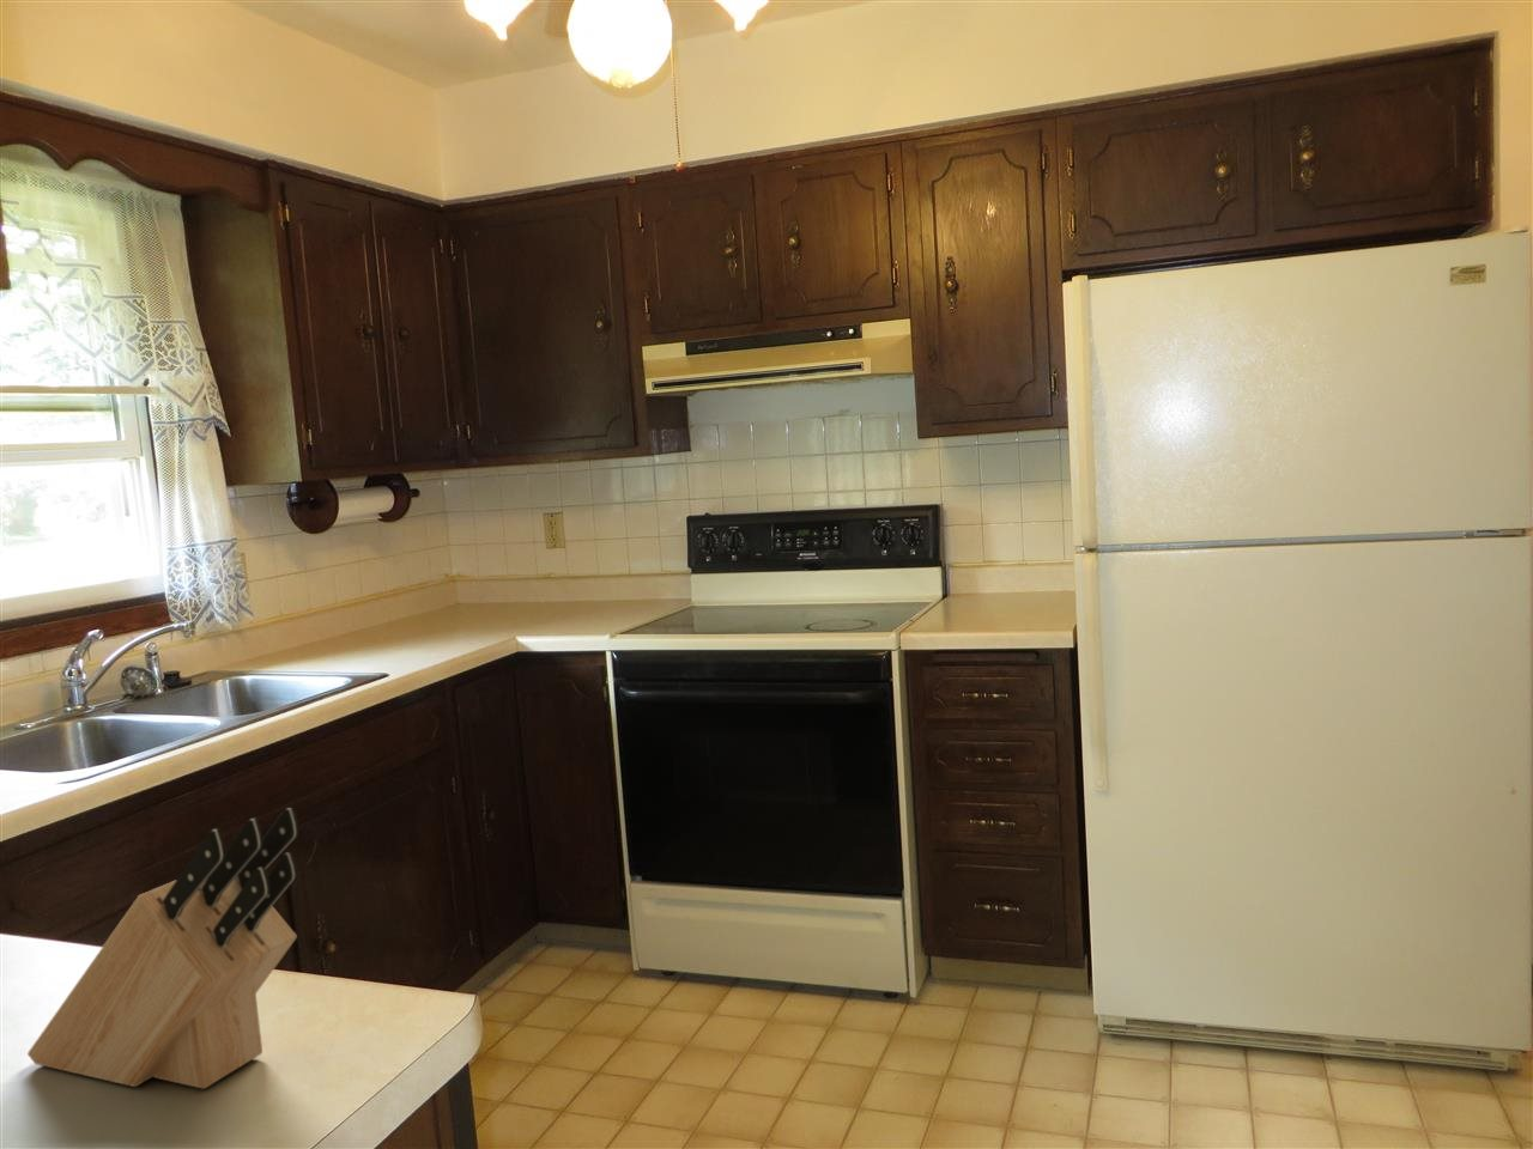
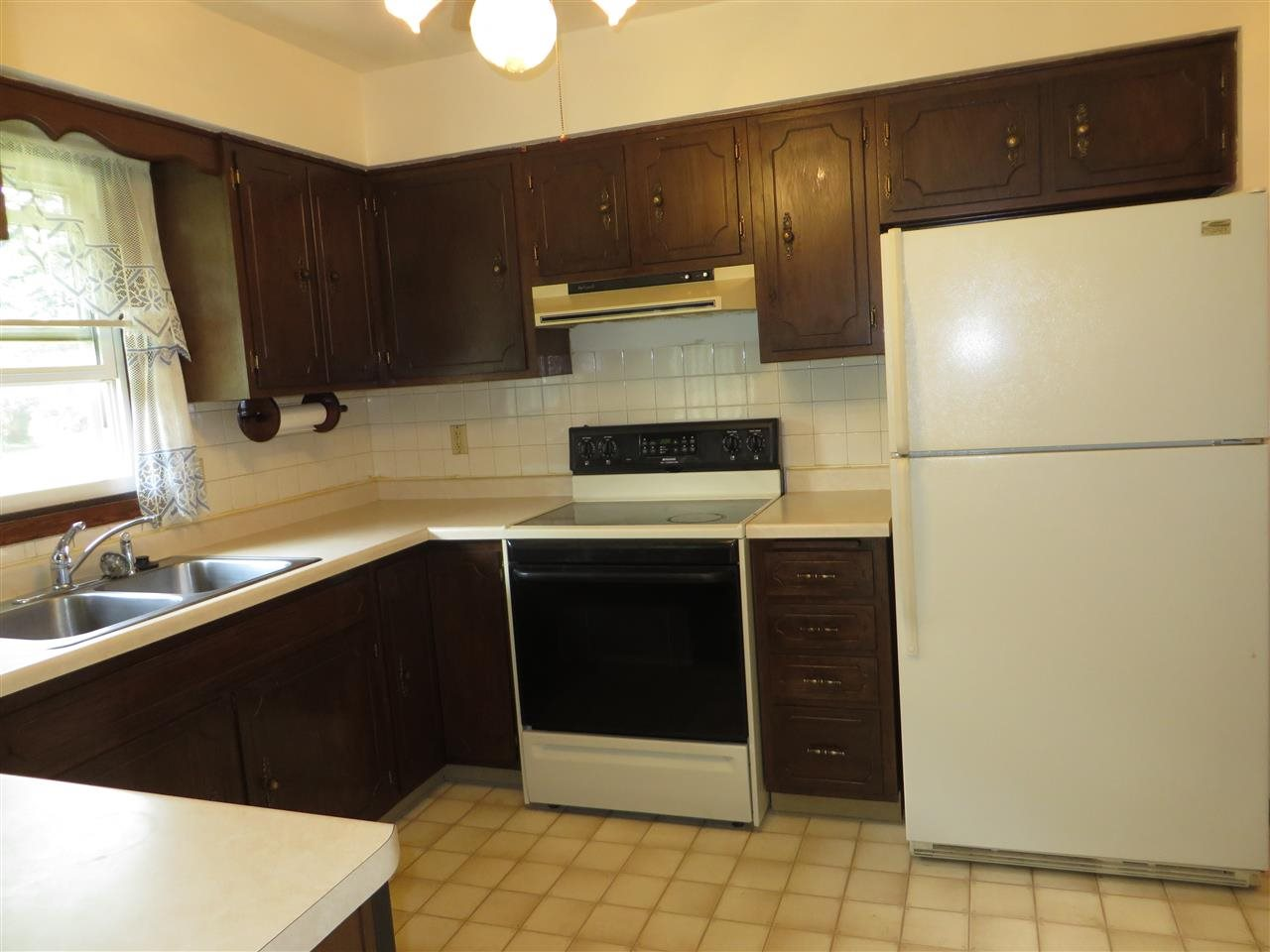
- knife block (169, 935)
